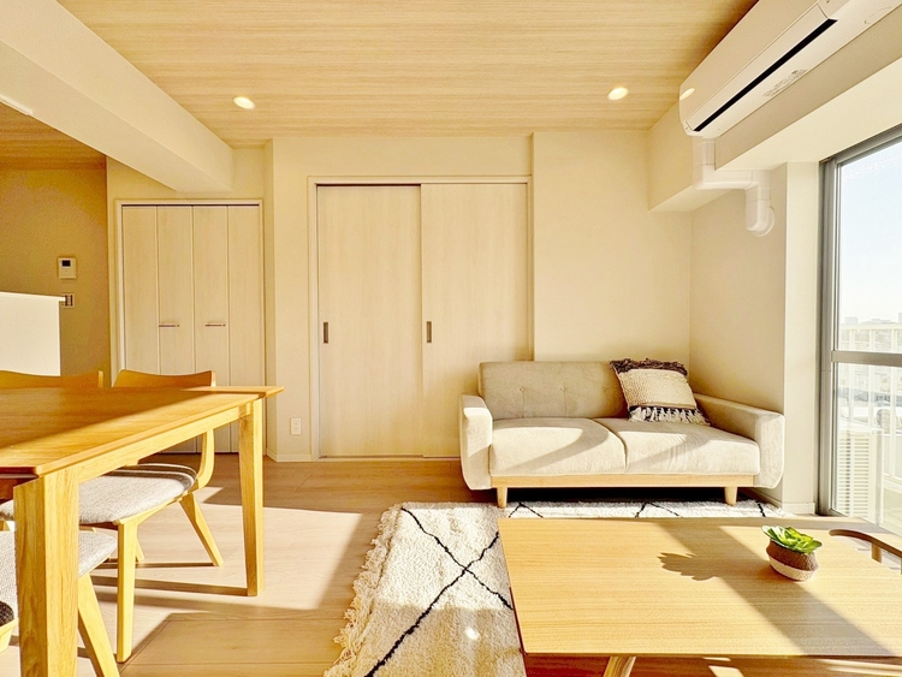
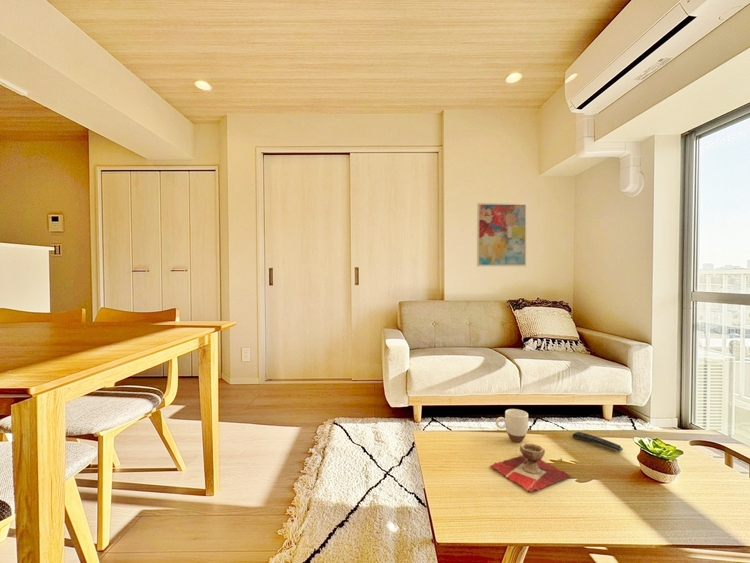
+ decorative bowl (529, 459)
+ mug (511, 426)
+ wall art (501, 234)
+ remote control (597, 440)
